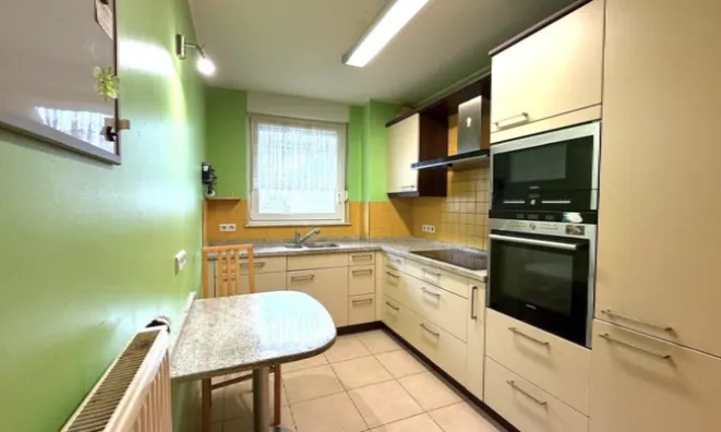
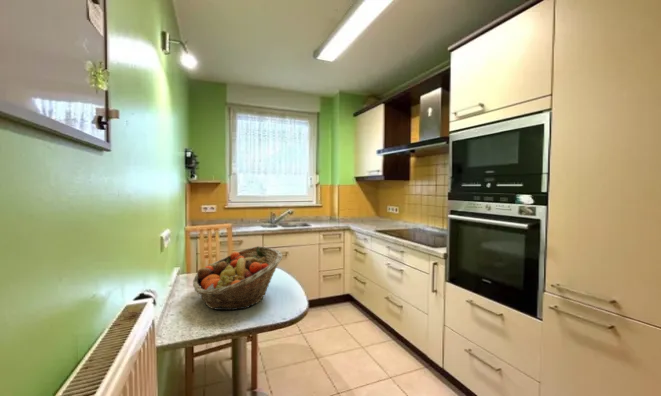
+ fruit basket (238, 274)
